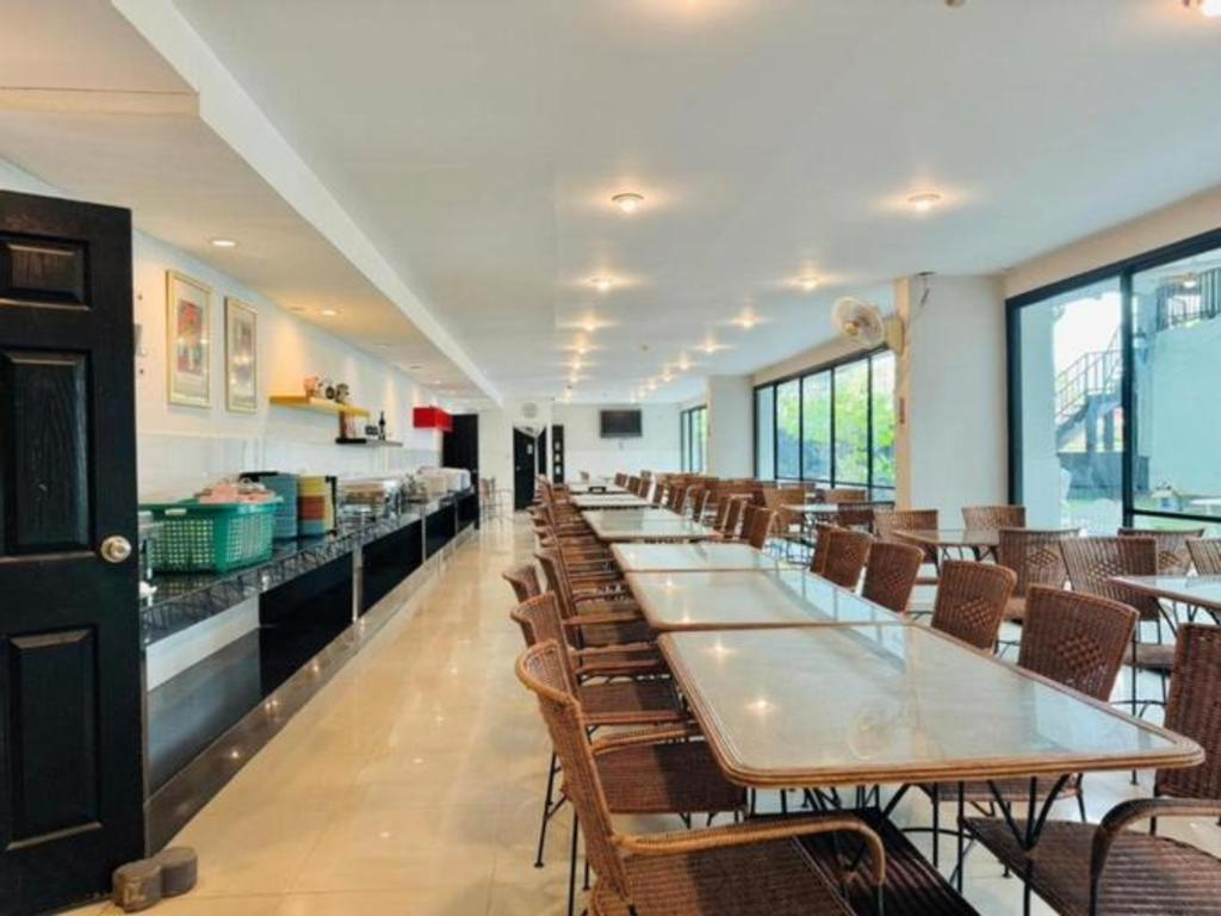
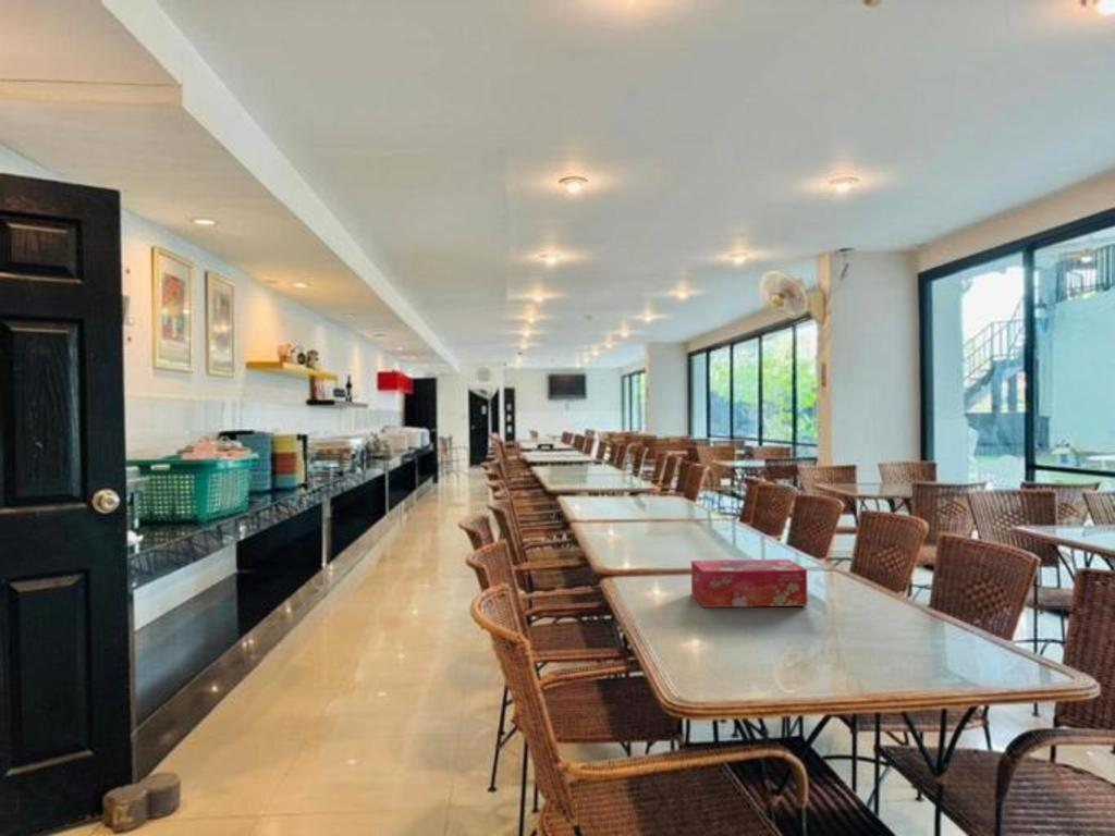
+ tissue box (747, 581)
